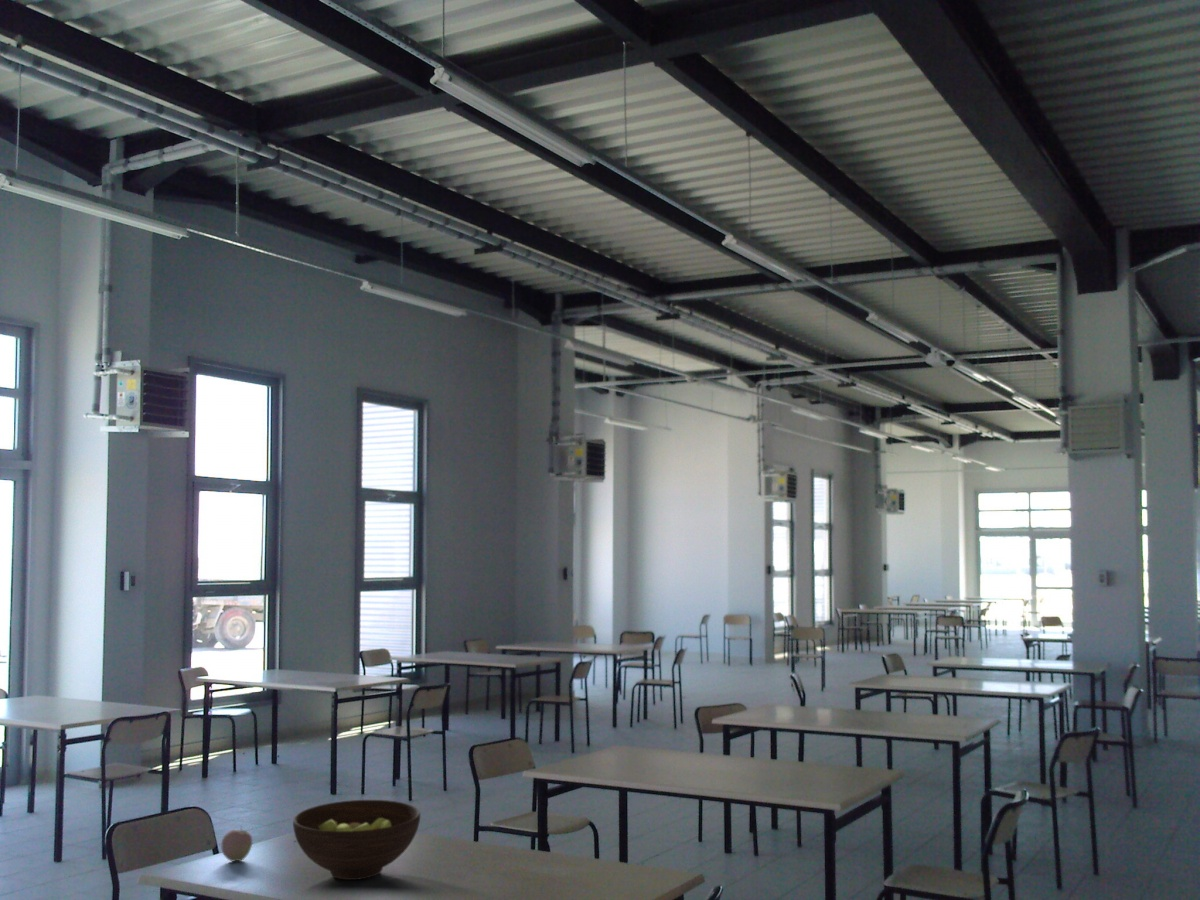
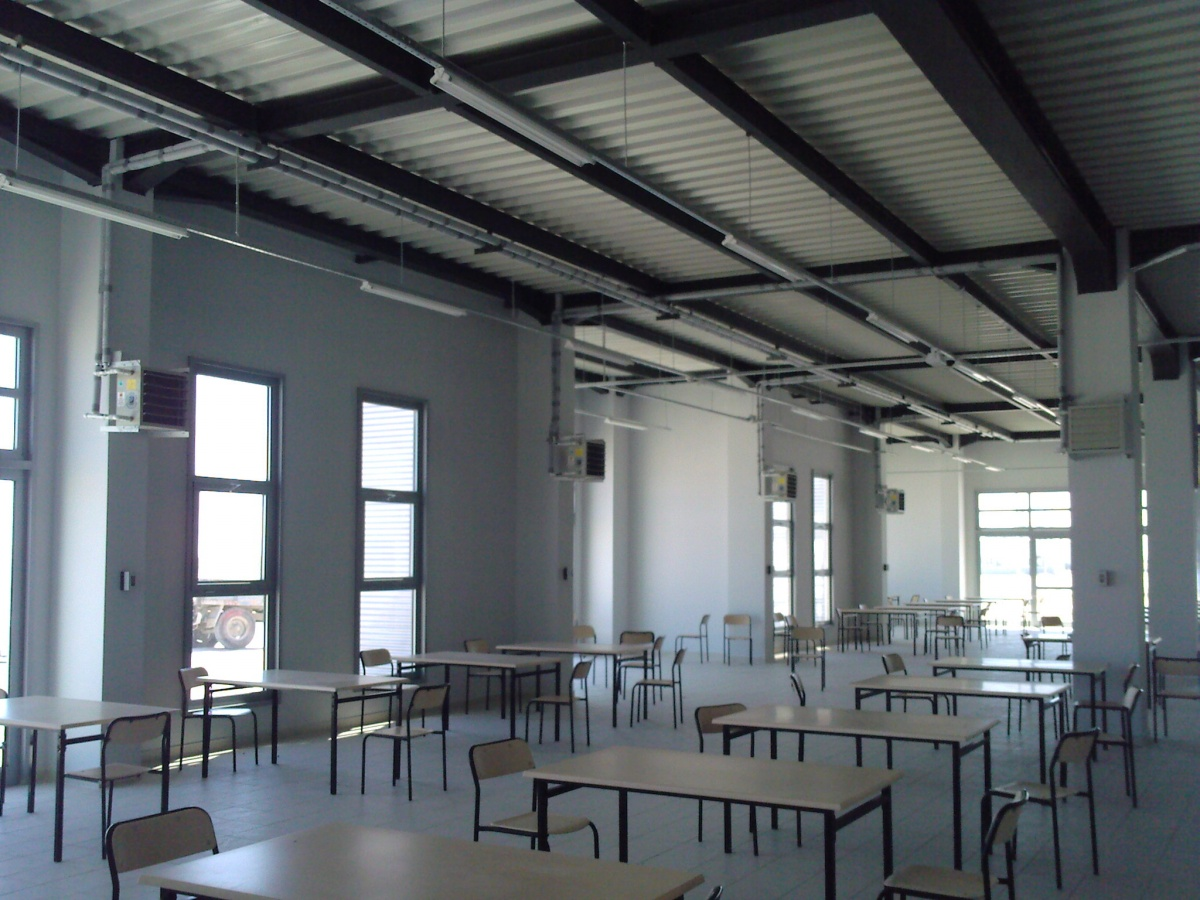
- fruit bowl (357, 844)
- apple (236, 843)
